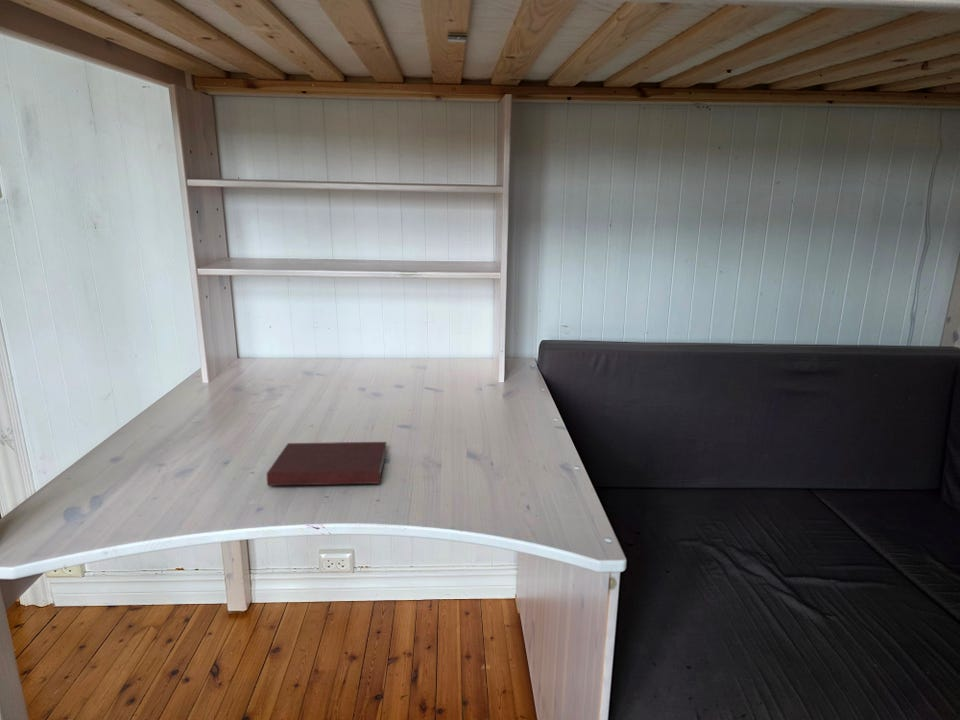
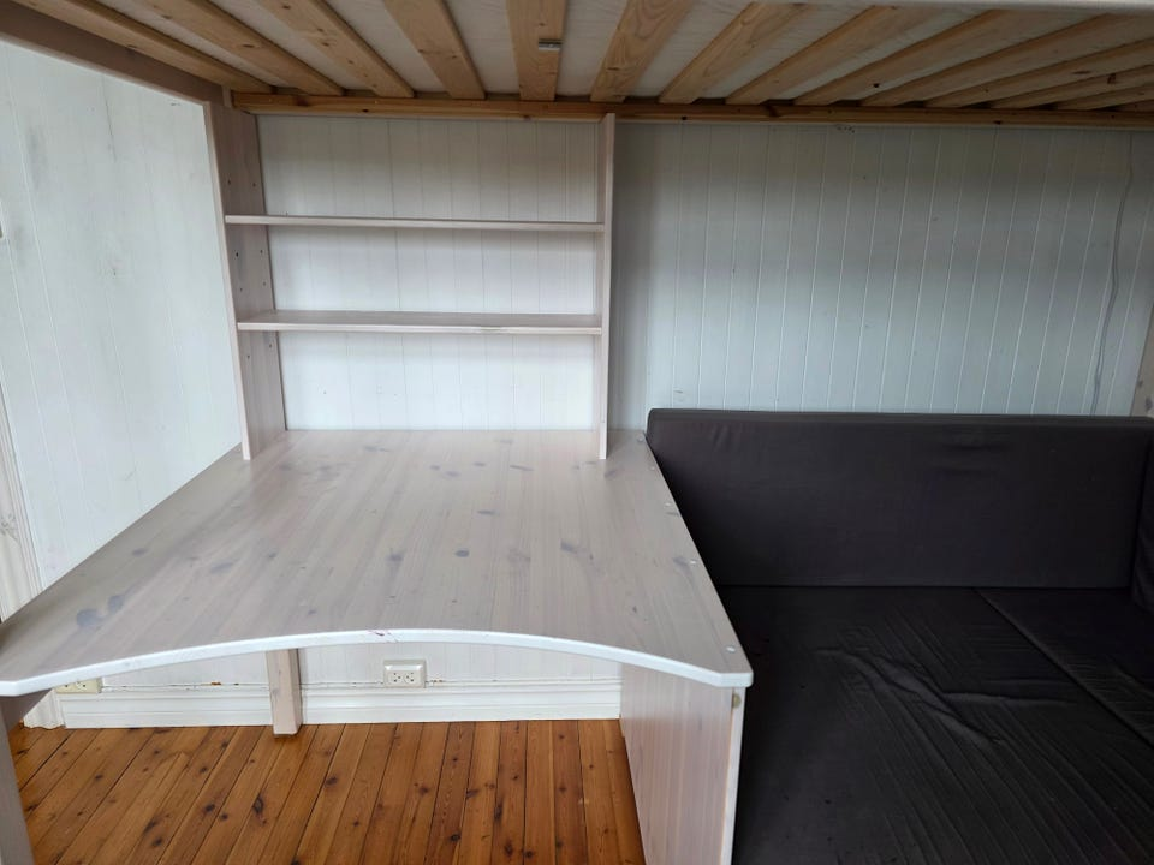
- notebook (331, 462)
